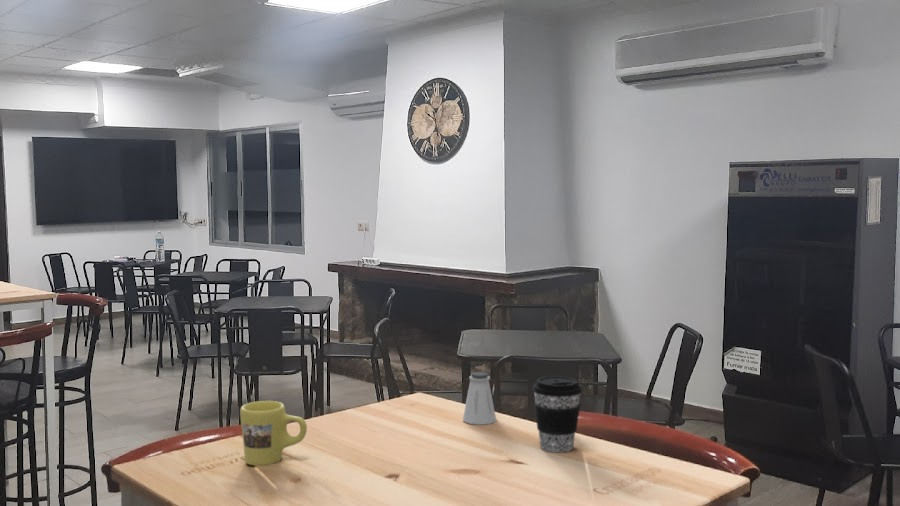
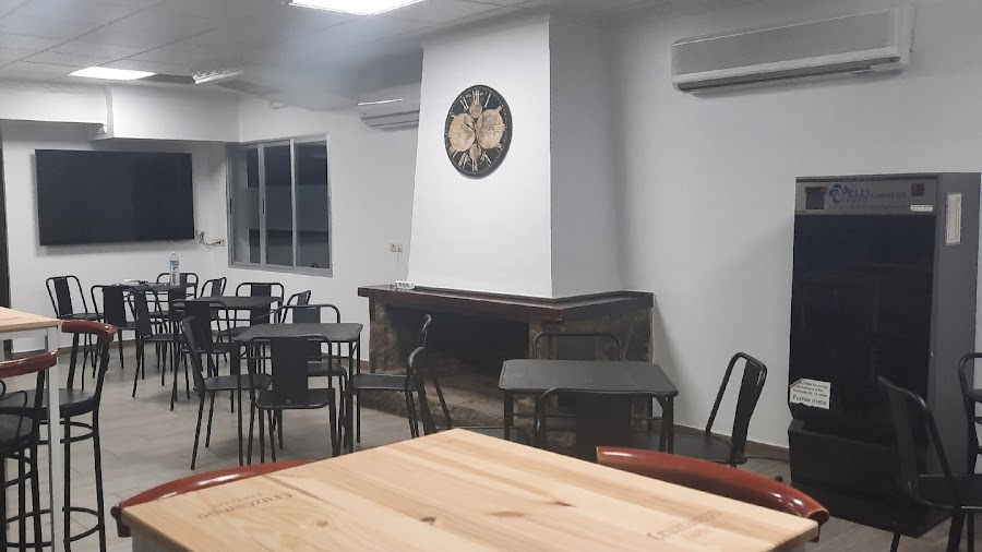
- coffee cup (556, 414)
- saltshaker (479, 396)
- mug (274, 433)
